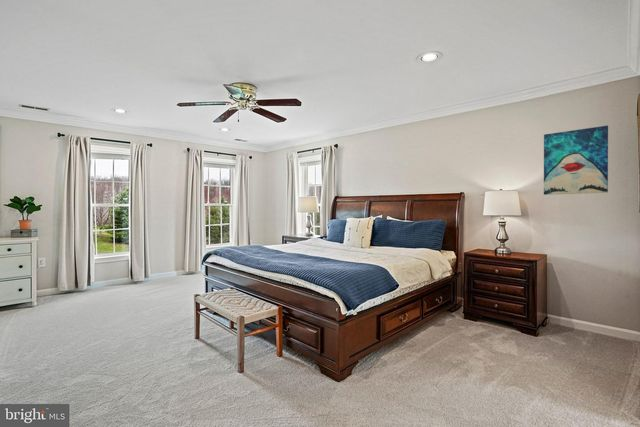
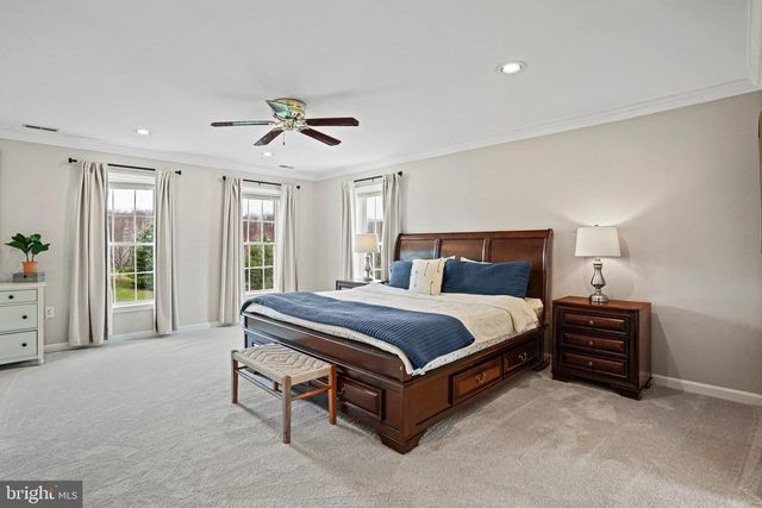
- wall art (574, 162)
